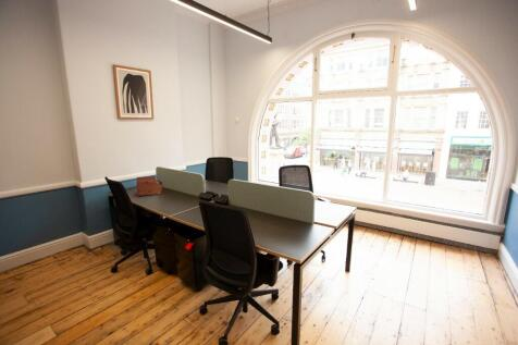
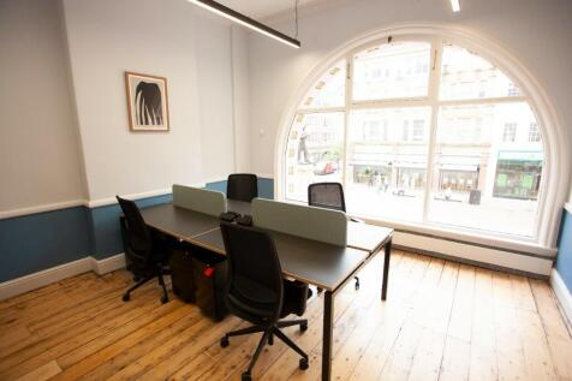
- sewing box (149, 185)
